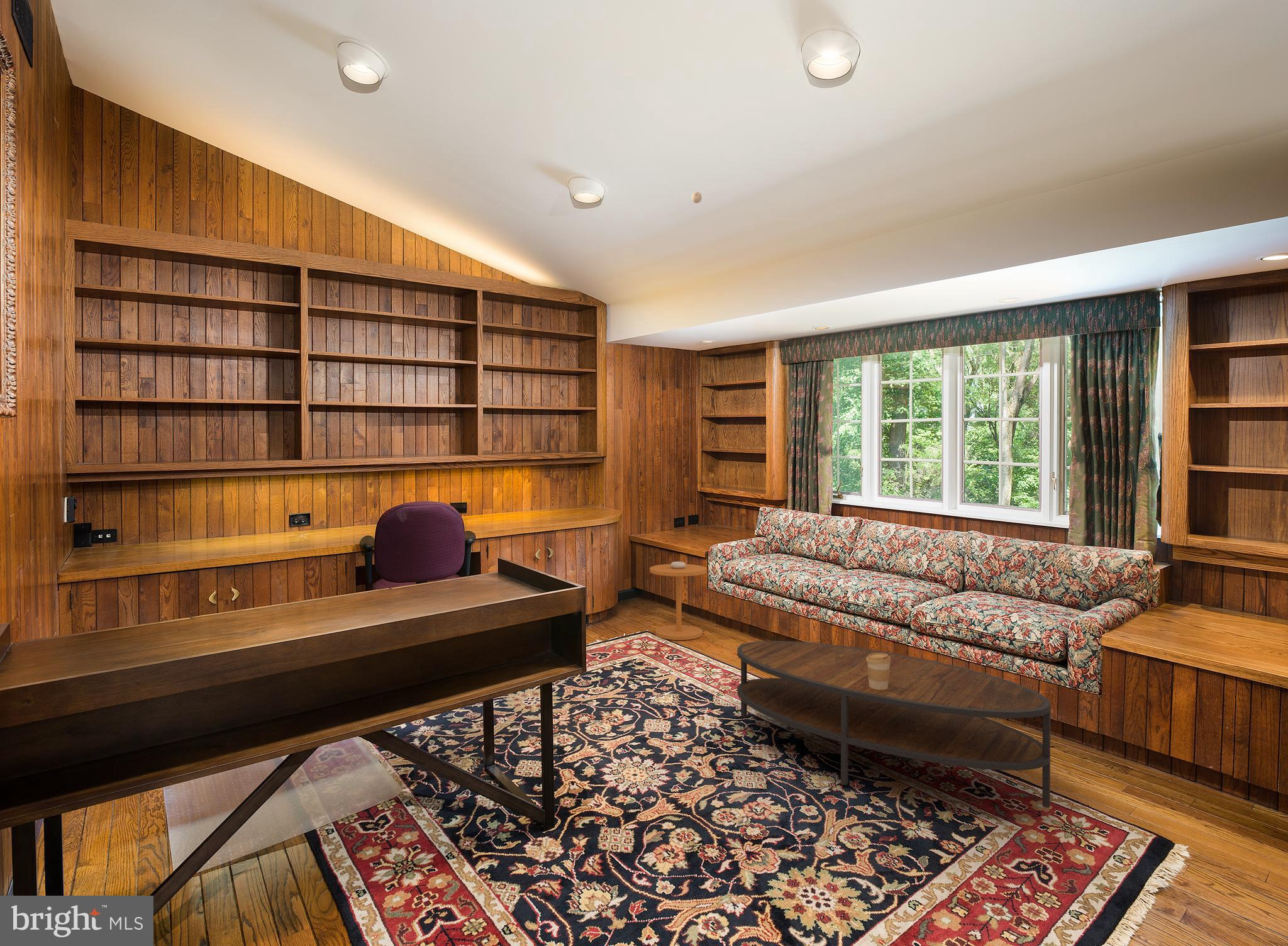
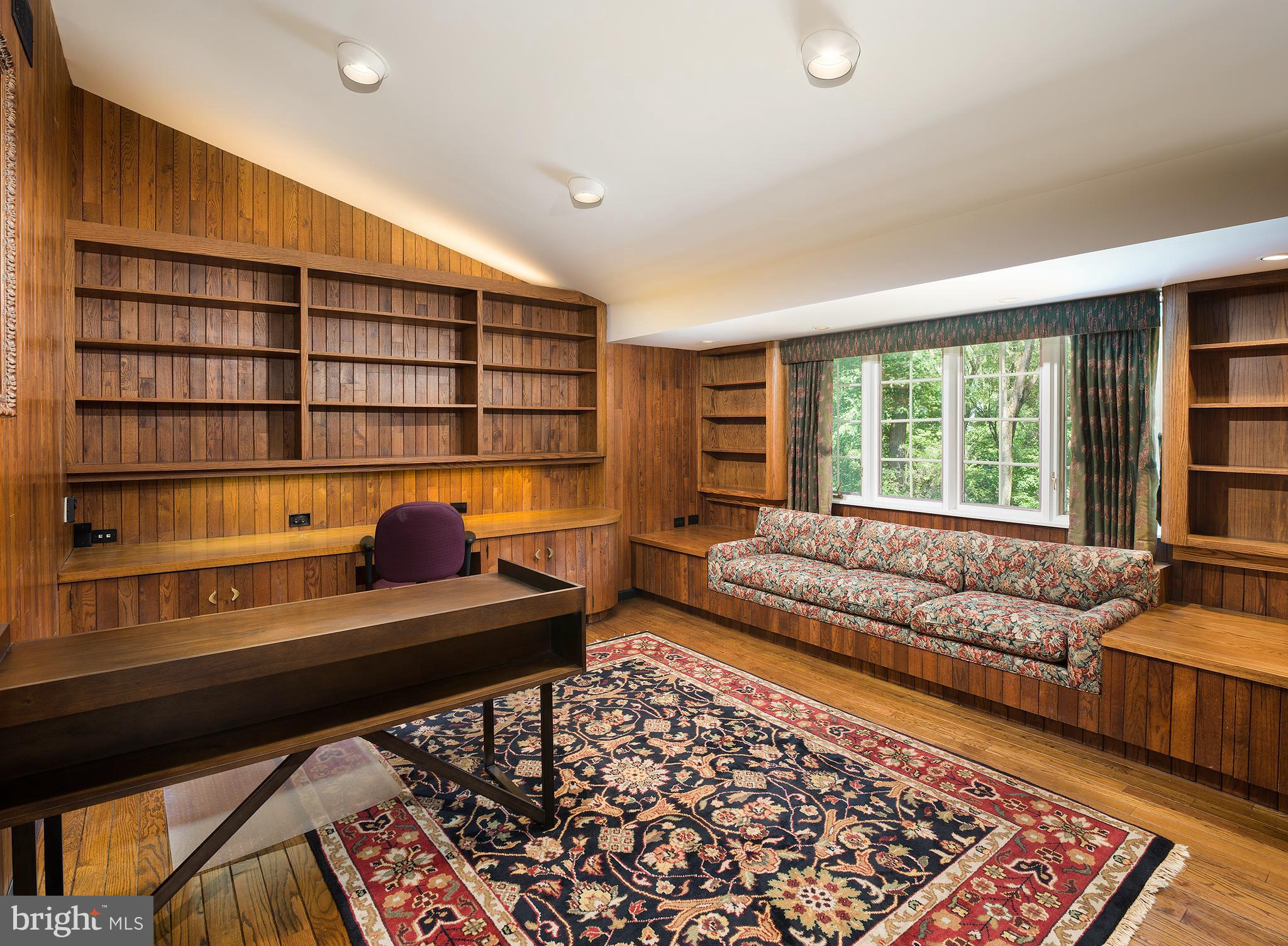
- eyeball (696, 198)
- coffee cup (878, 670)
- side table (678, 598)
- coffee table (873, 713)
